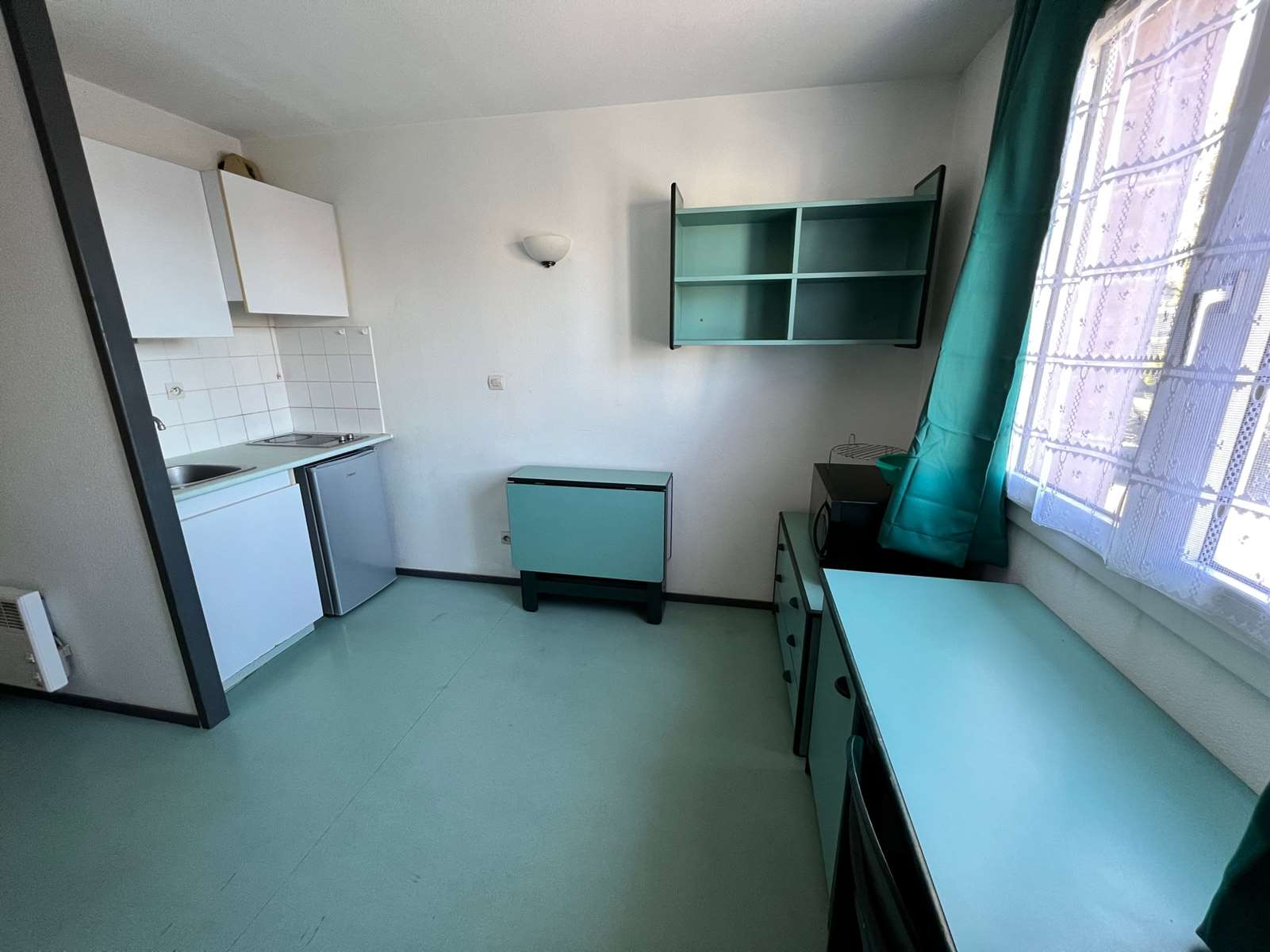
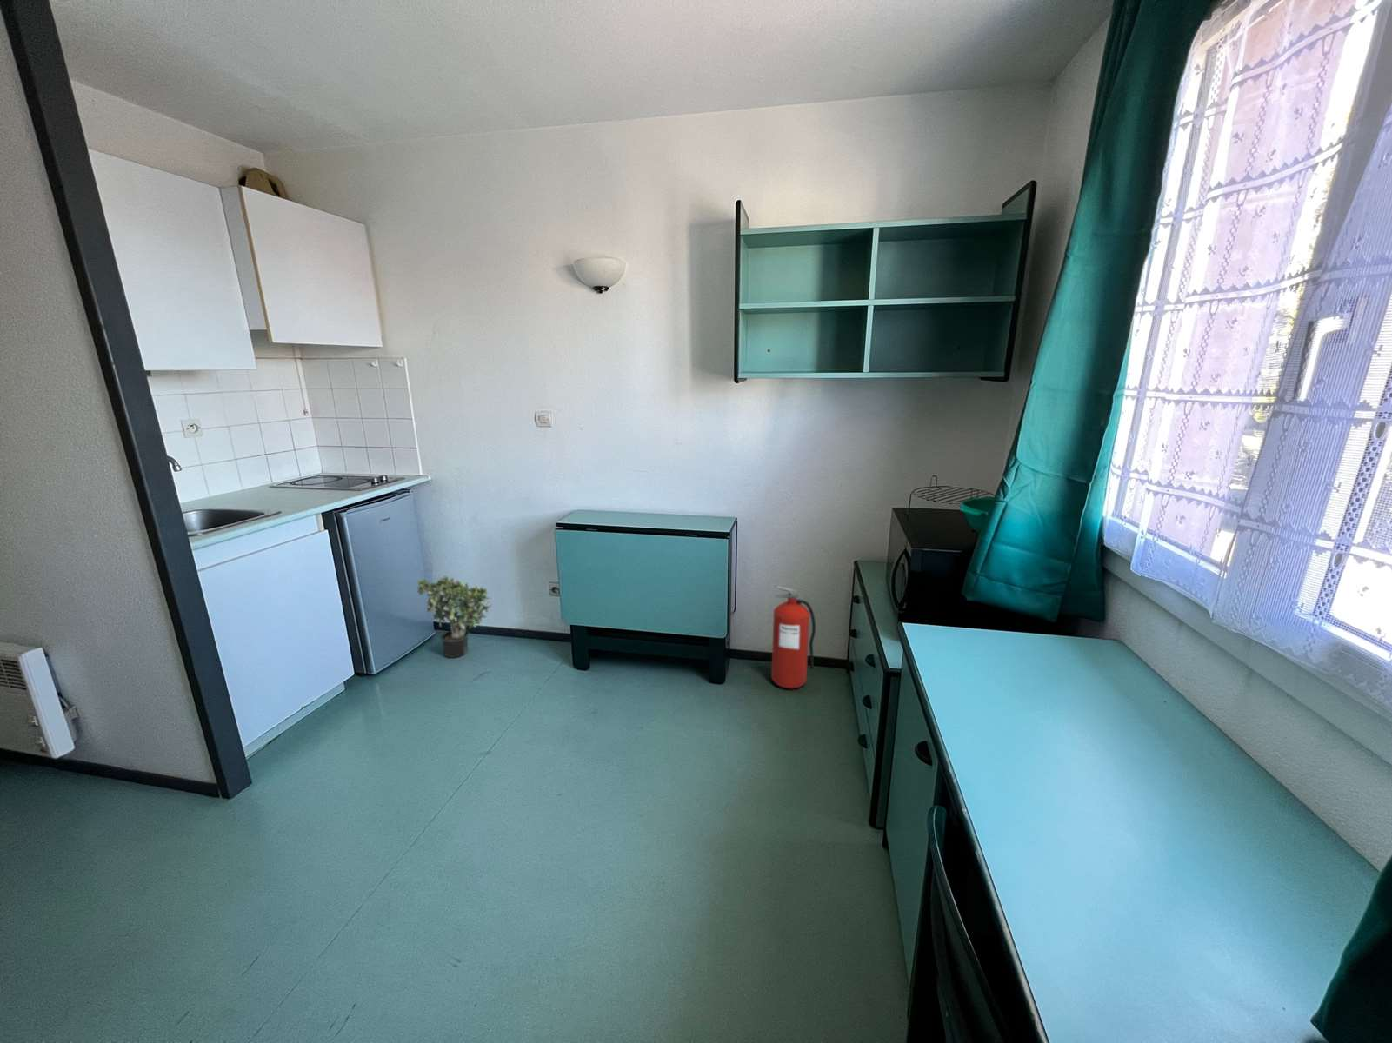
+ fire extinguisher (794, 635)
+ potted plant (452, 616)
